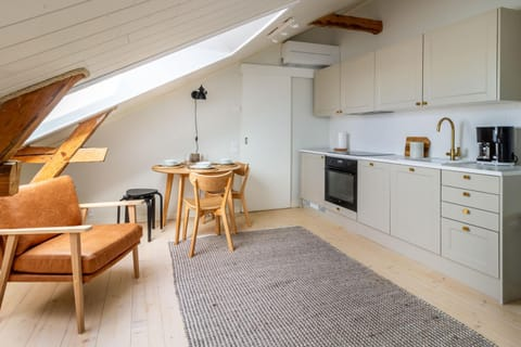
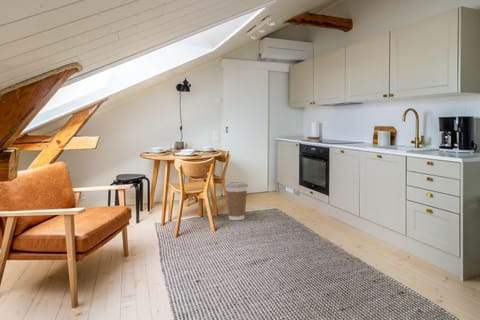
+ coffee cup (236, 200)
